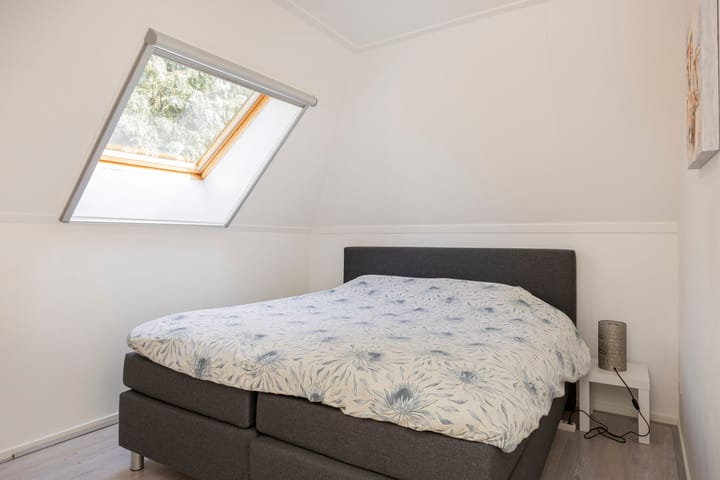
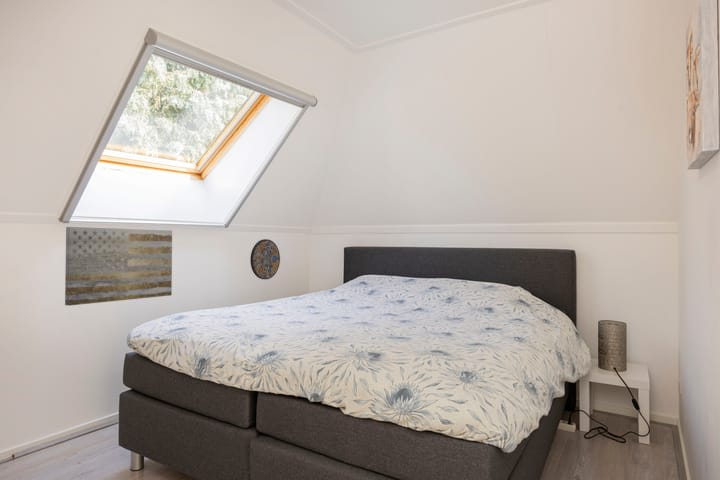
+ manhole cover (265, 259)
+ wall art (123, 264)
